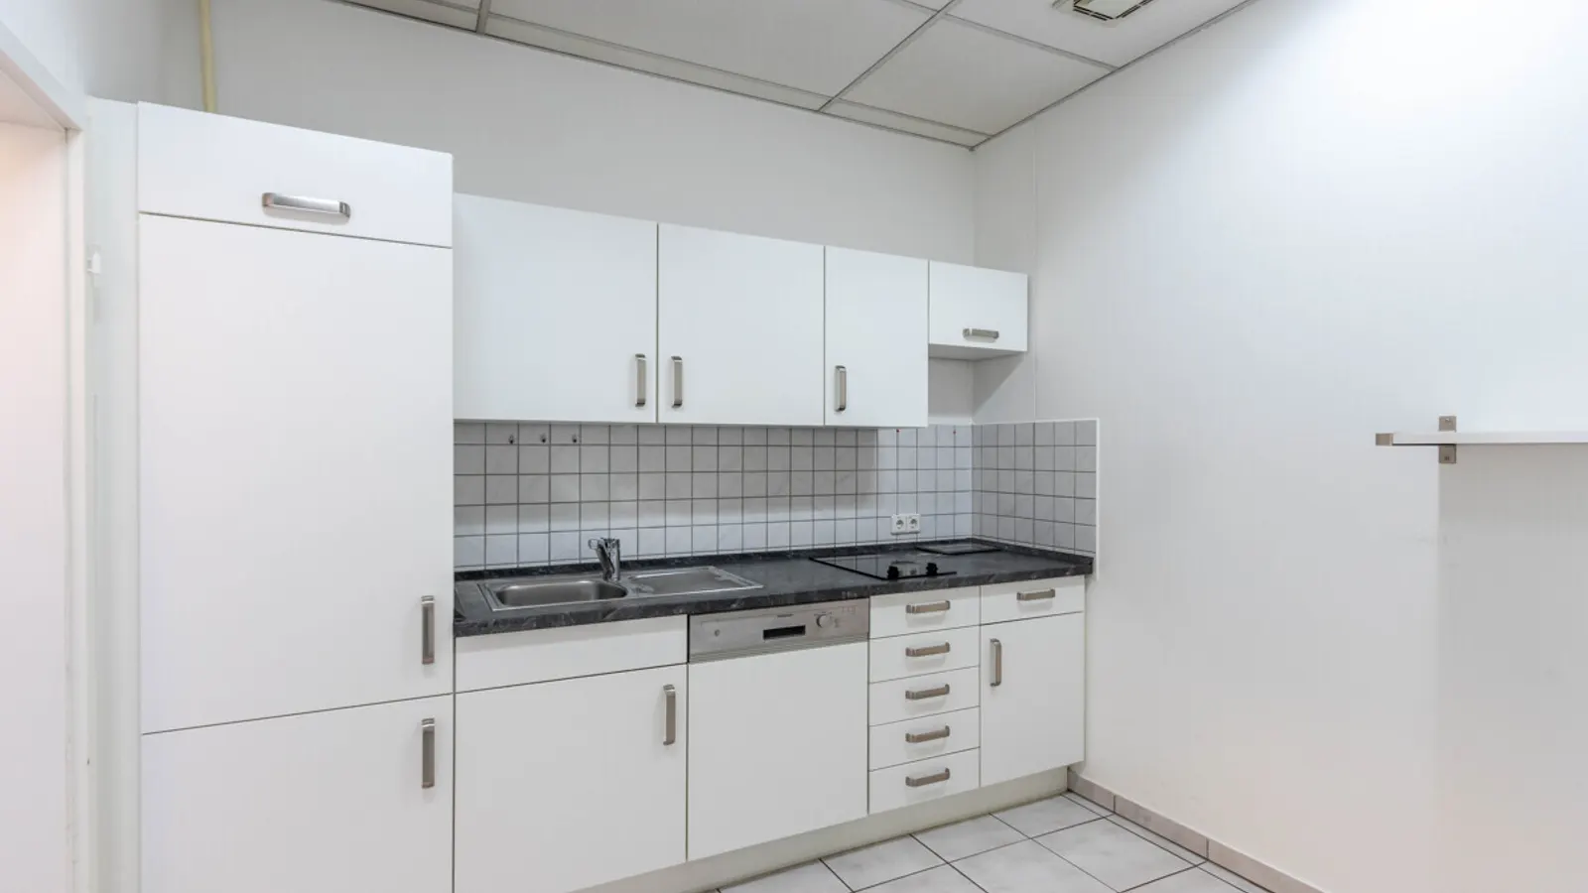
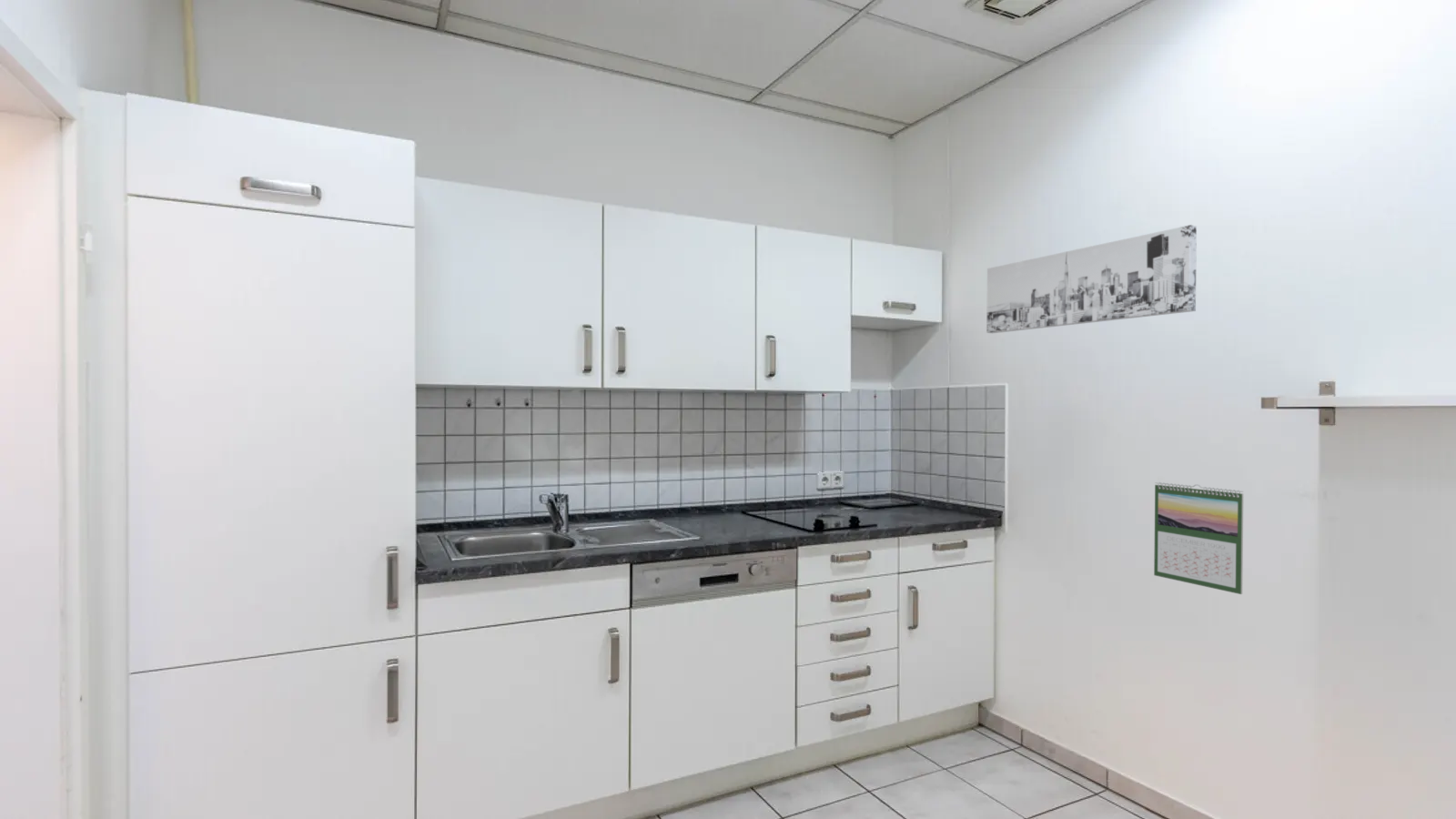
+ calendar (1196, 534)
+ wall art (1077, 287)
